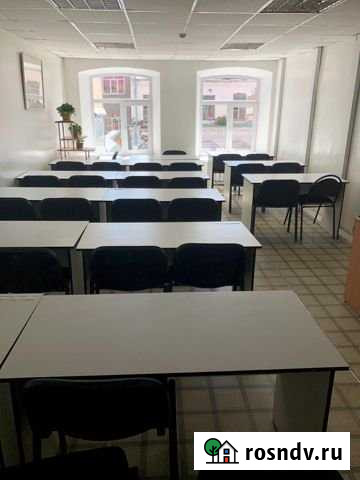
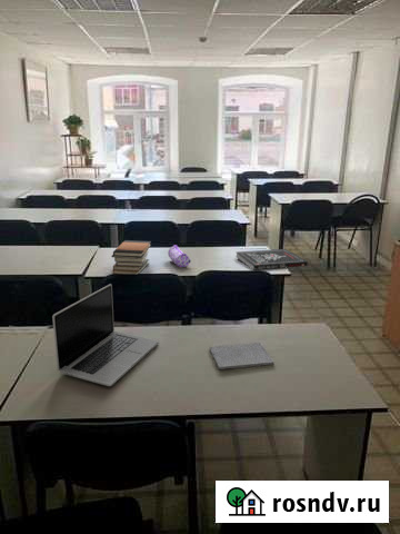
+ laptop (110, 330)
+ book stack (132, 257)
+ pencil case (178, 256)
+ book (270, 259)
+ notepad (240, 355)
